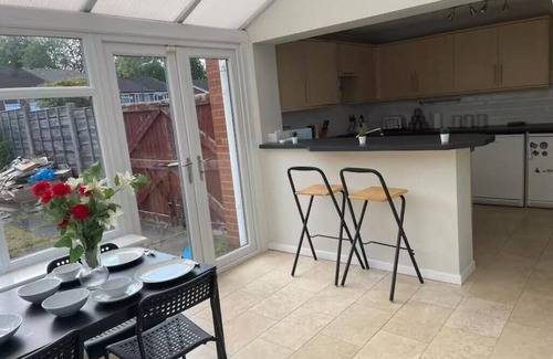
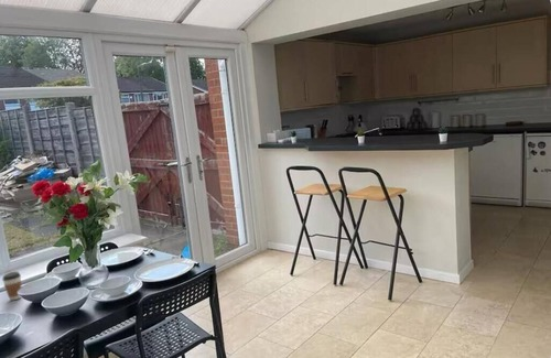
+ coffee cup (13, 285)
